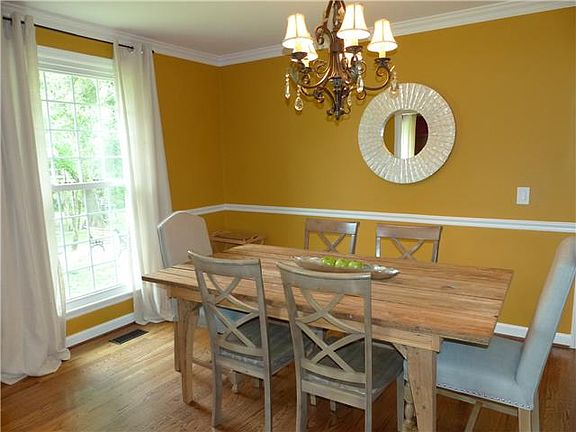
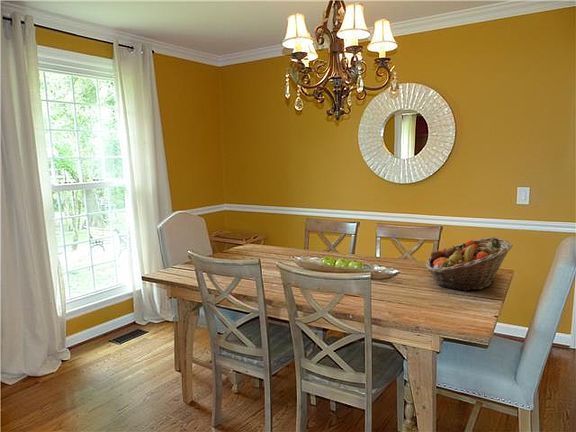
+ fruit basket (466, 261)
